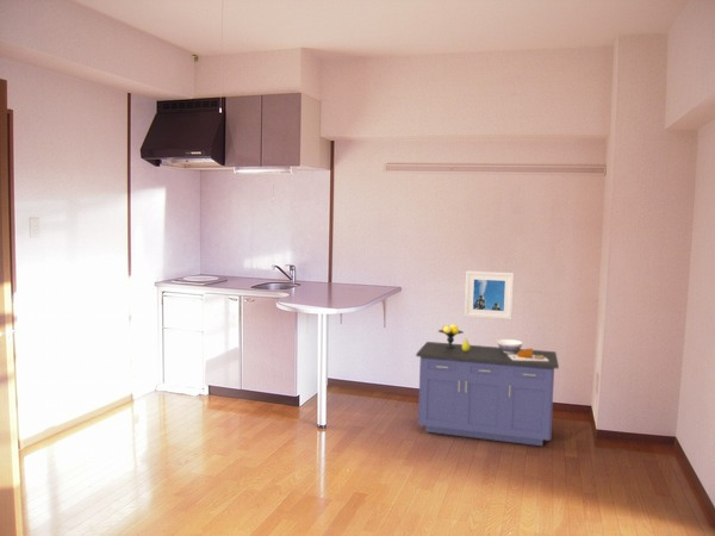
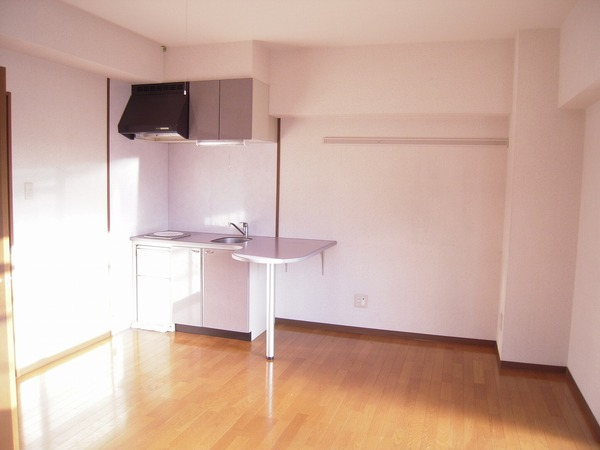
- storage cabinet (486, 380)
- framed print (489, 294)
